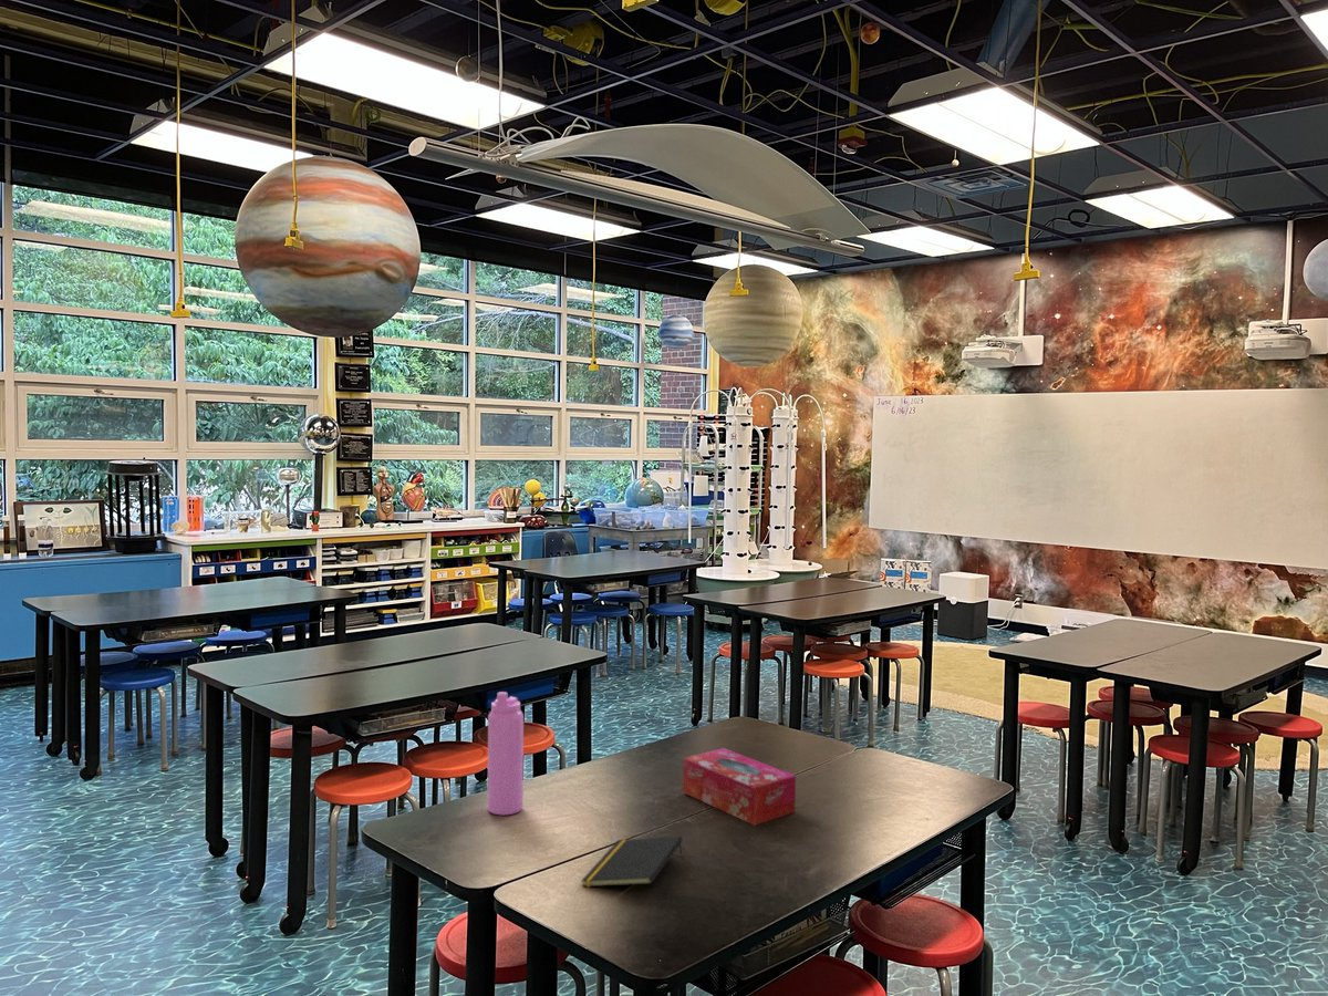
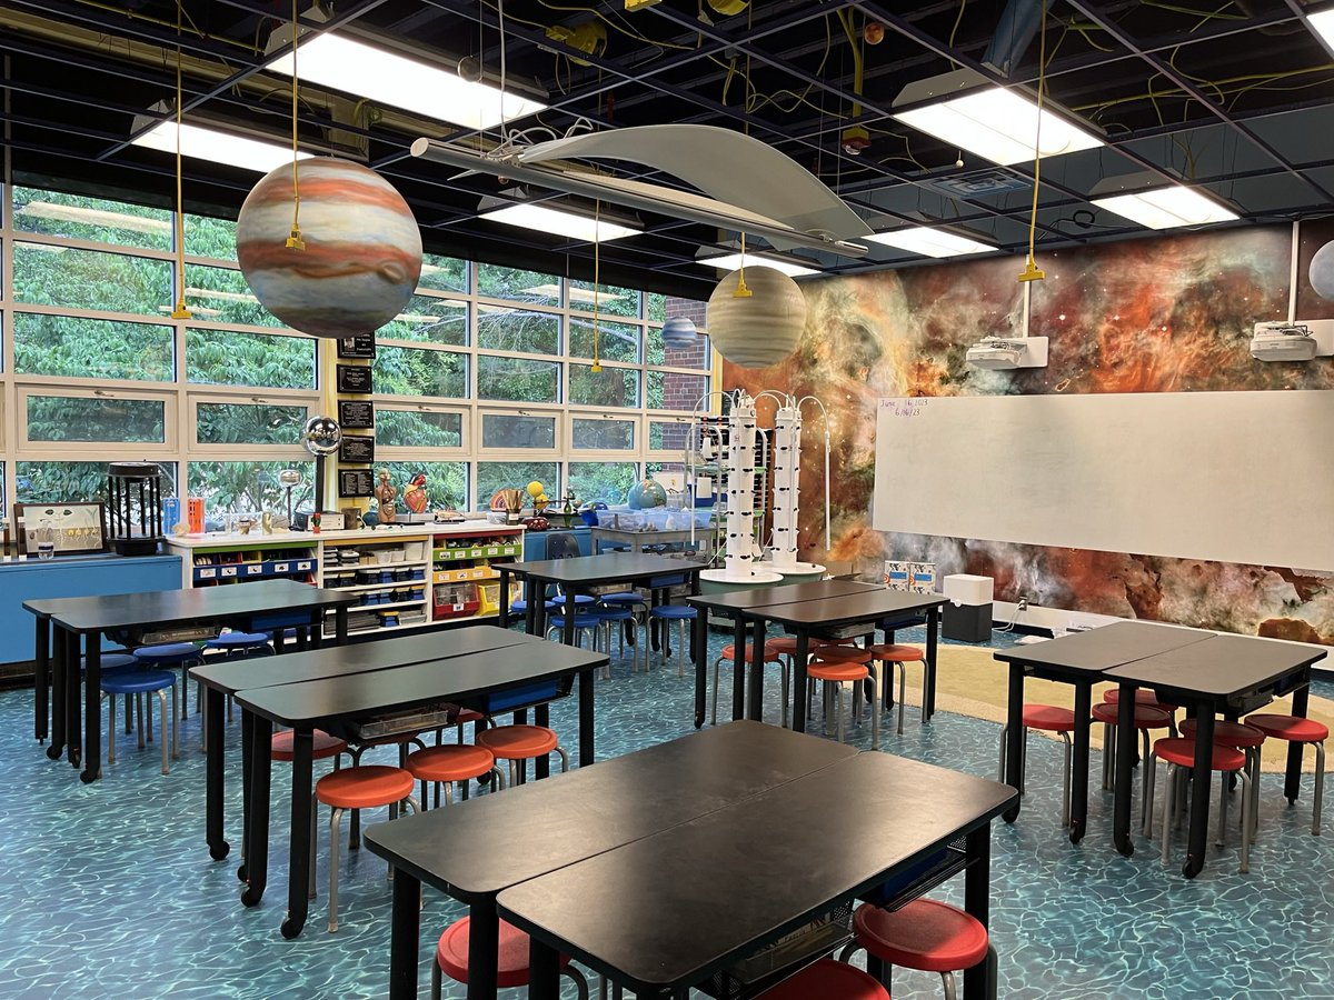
- tissue box (737, 784)
- water bottle (505, 750)
- notepad (633, 860)
